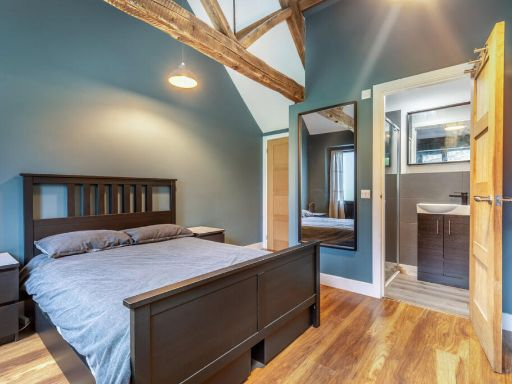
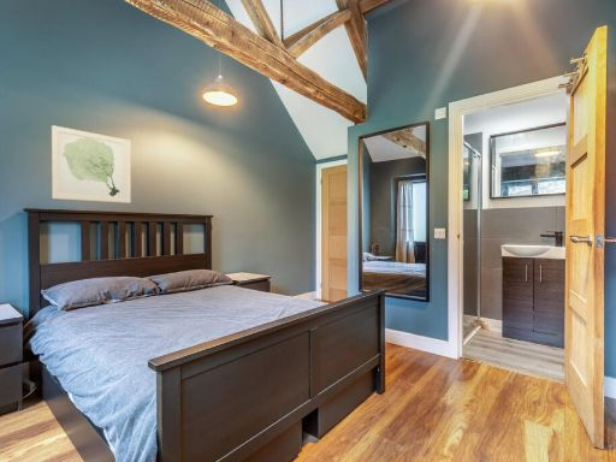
+ wall art (94, 167)
